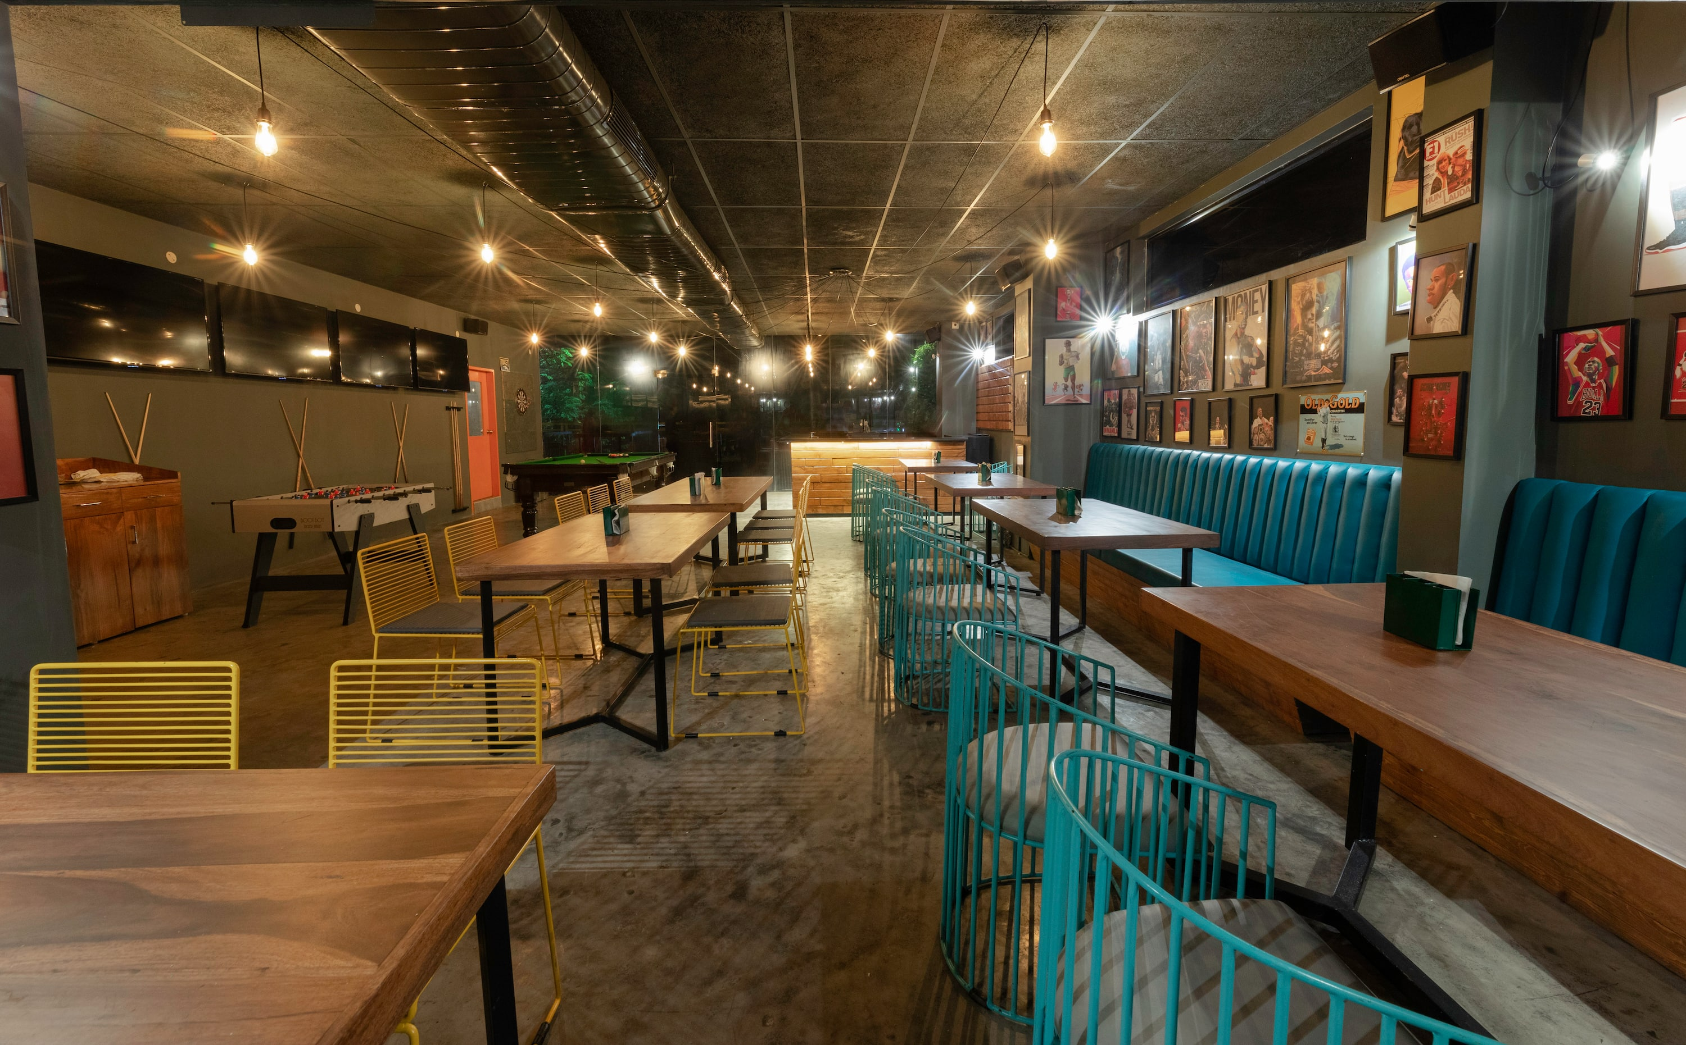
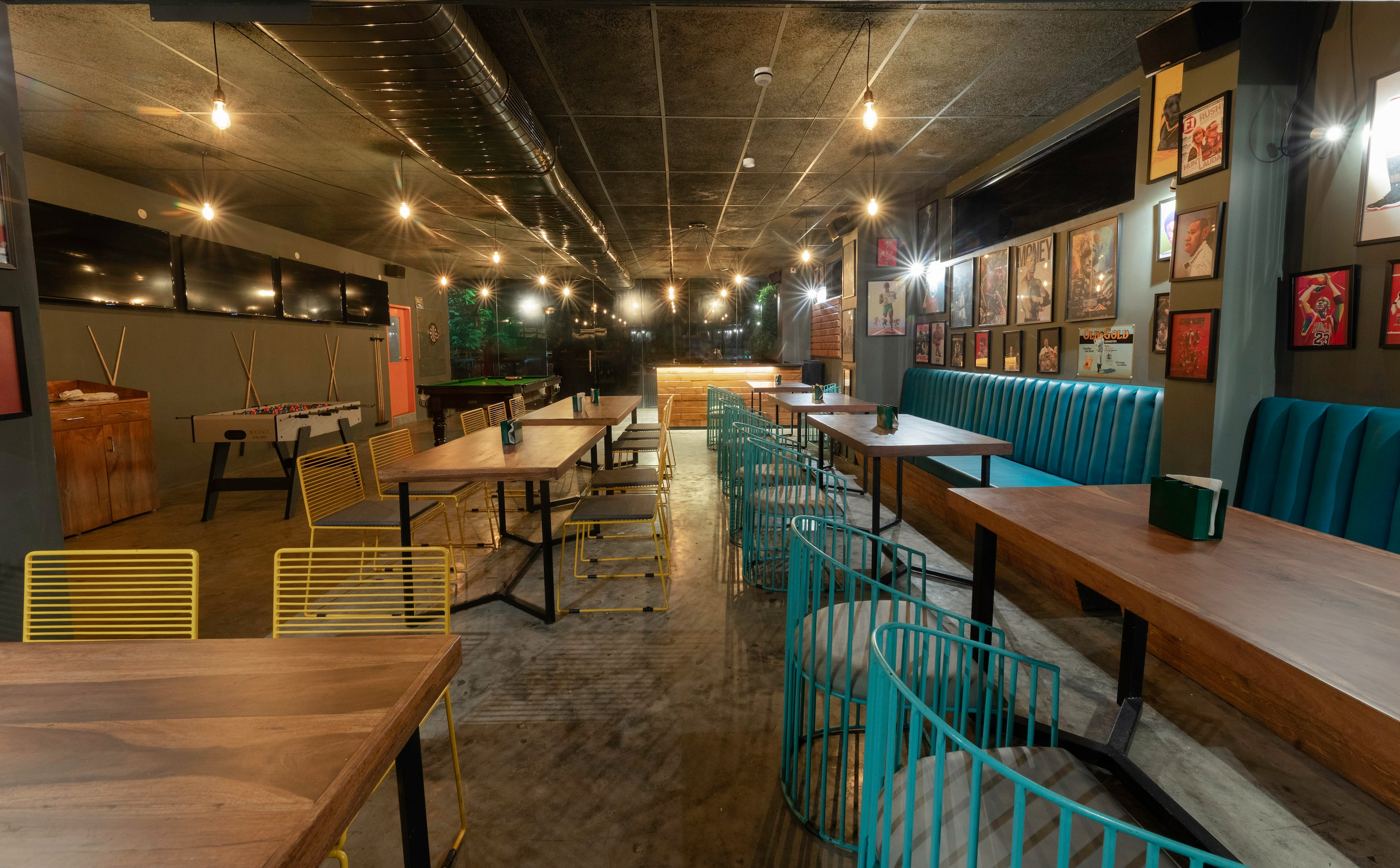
+ smoke detector (763, 76)
+ pendant light (749, 153)
